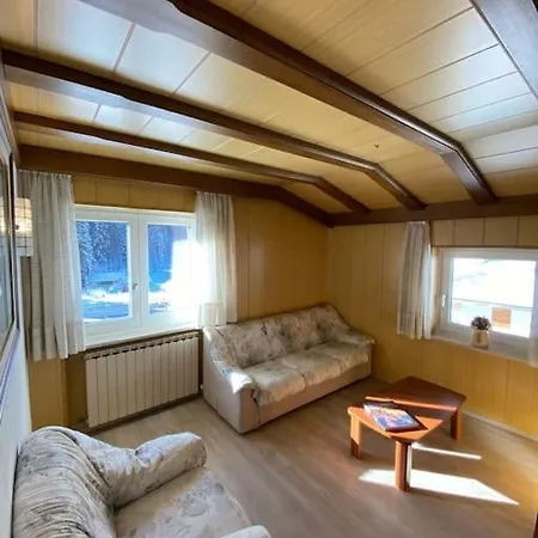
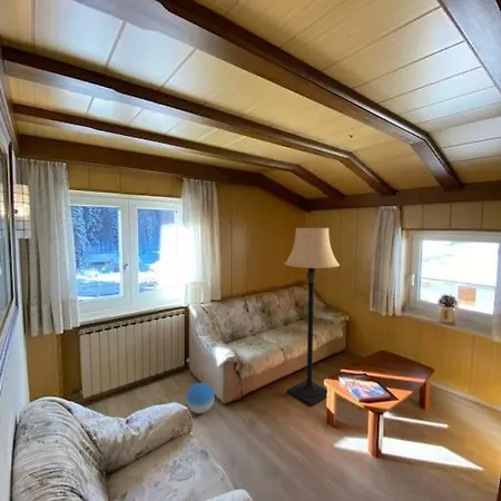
+ lamp (311, 312)
+ ball (200, 397)
